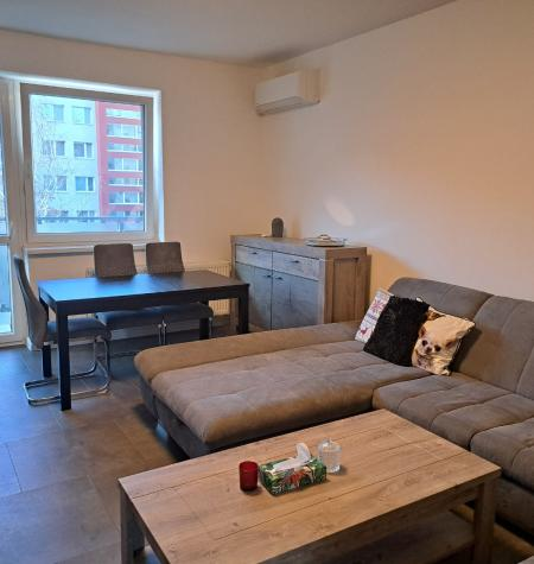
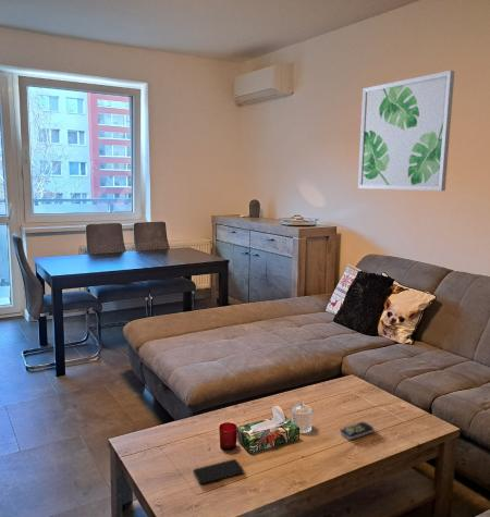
+ wall art (401, 135)
+ remote control (356, 430)
+ smartphone (218, 470)
